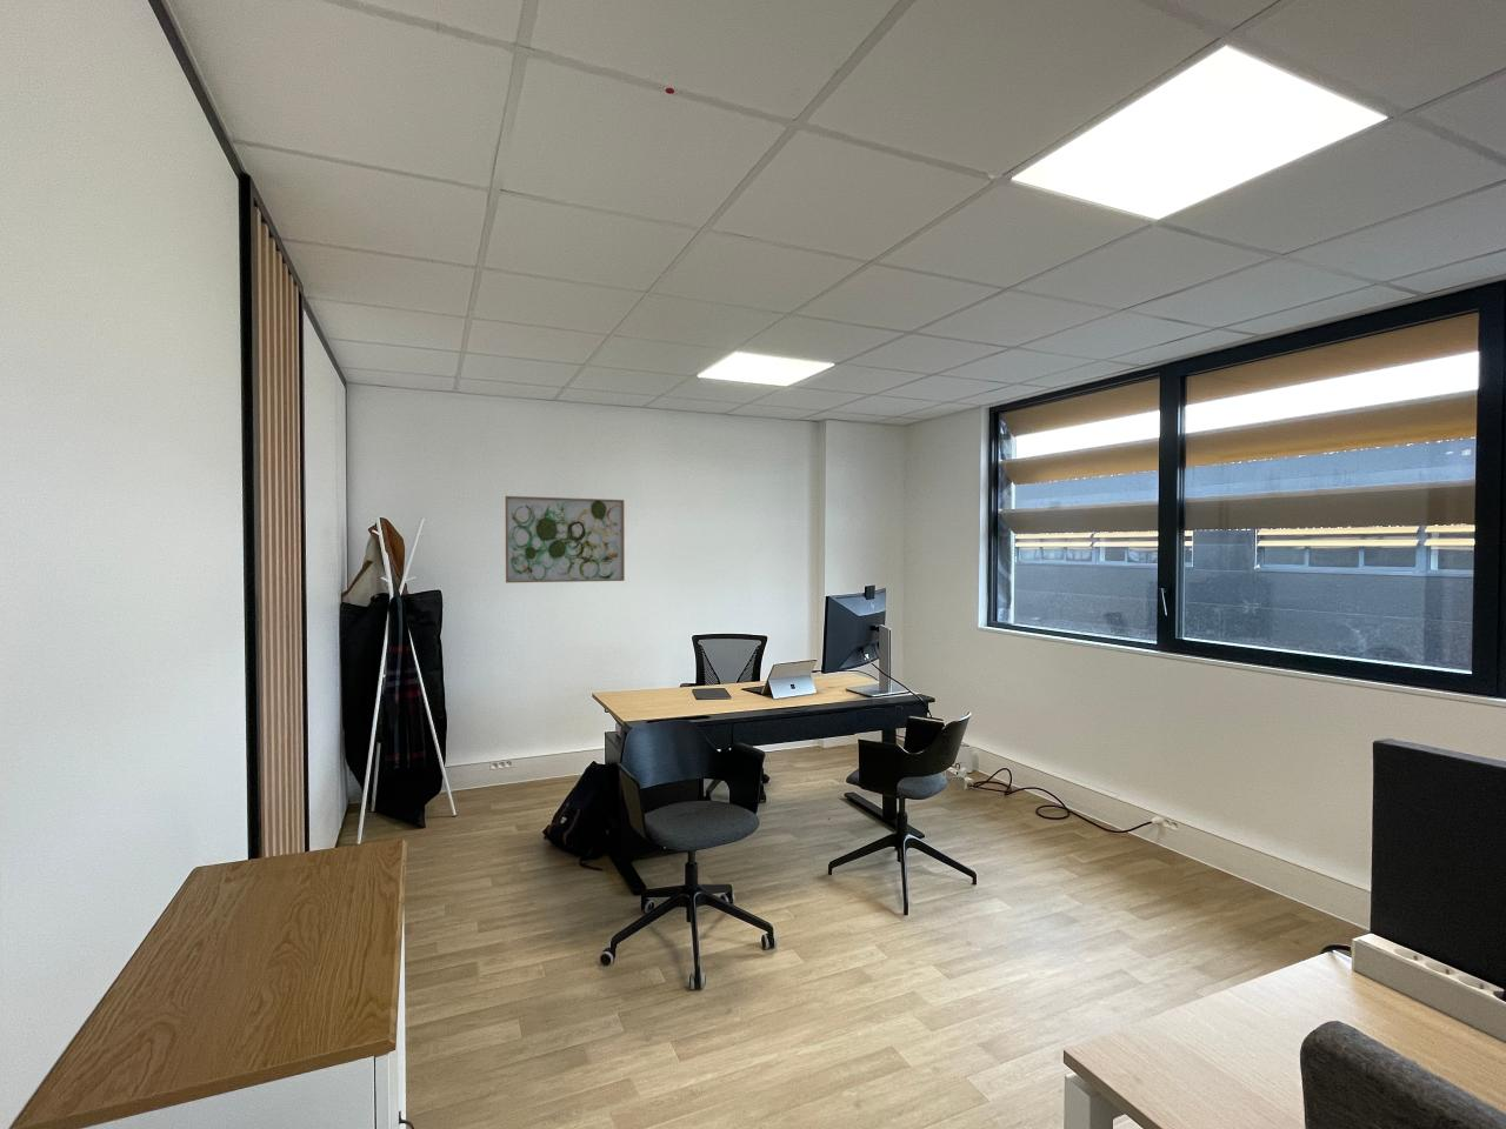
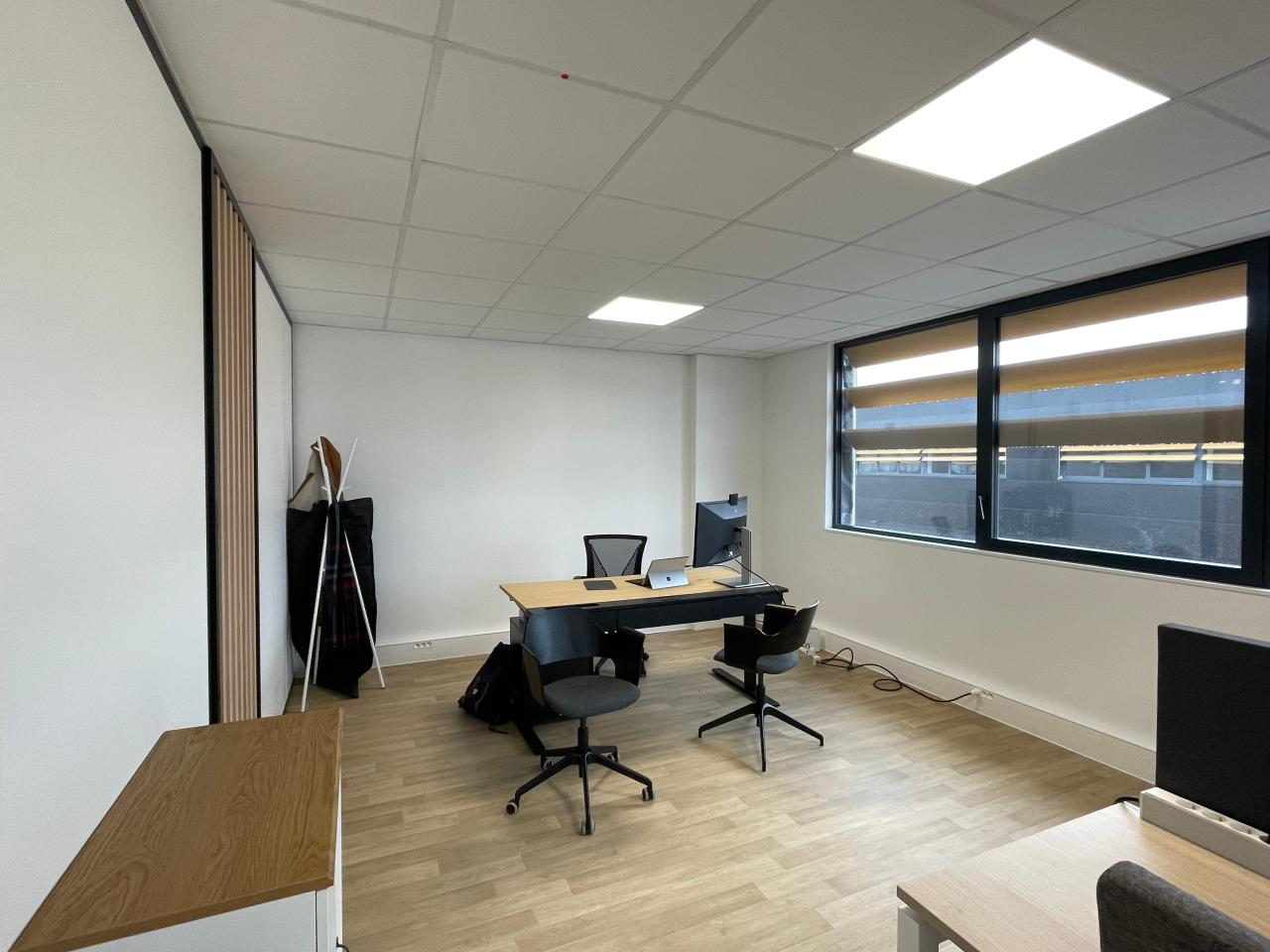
- wall art (566, 540)
